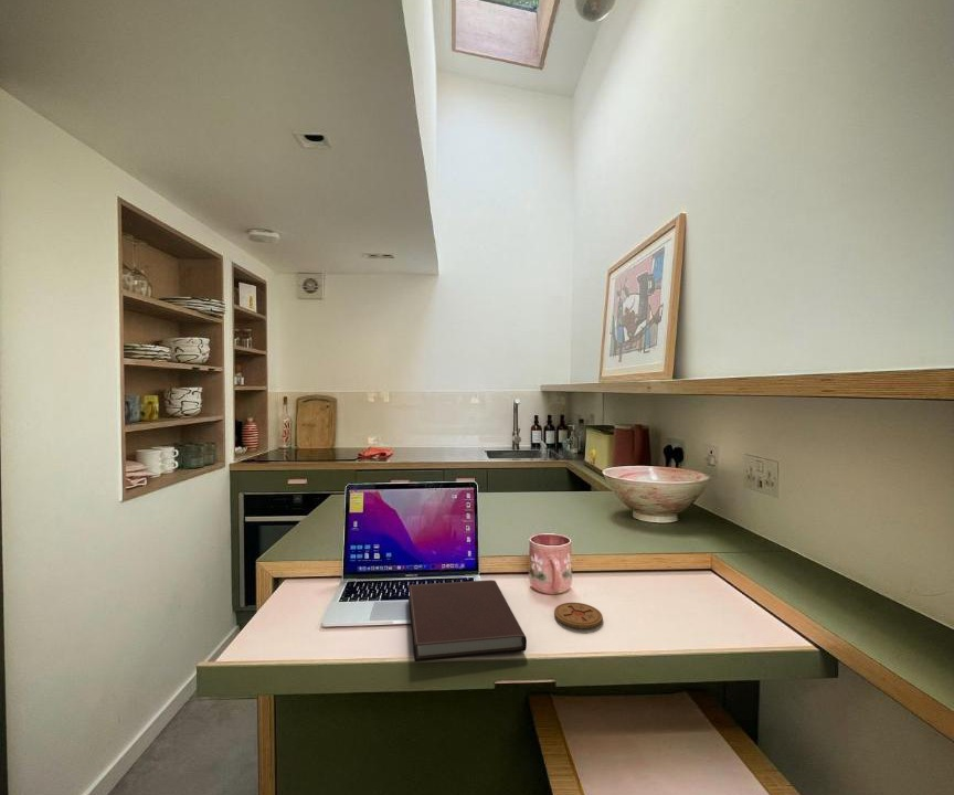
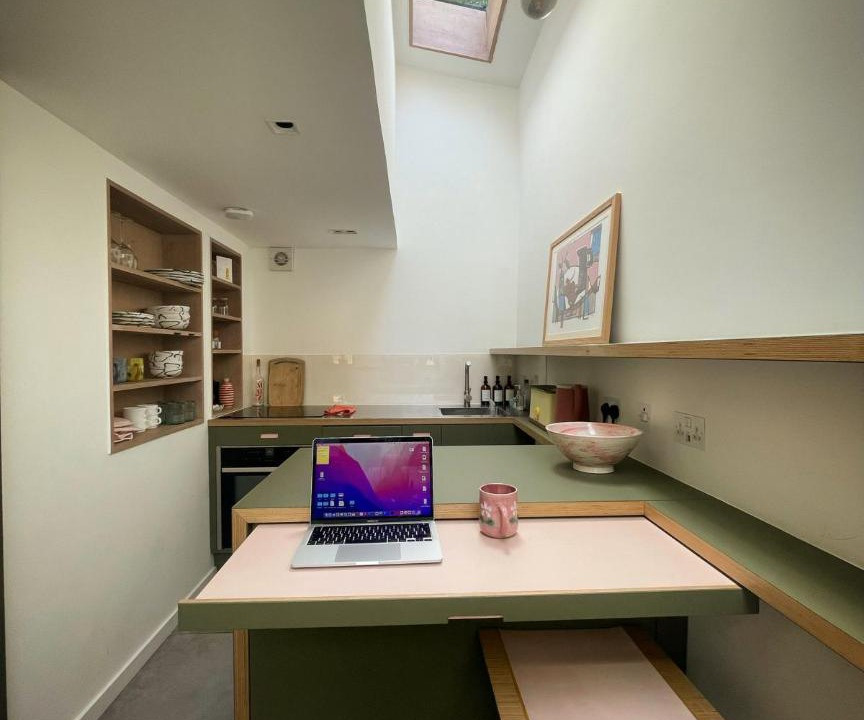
- notebook (460, 614)
- coaster (577, 614)
